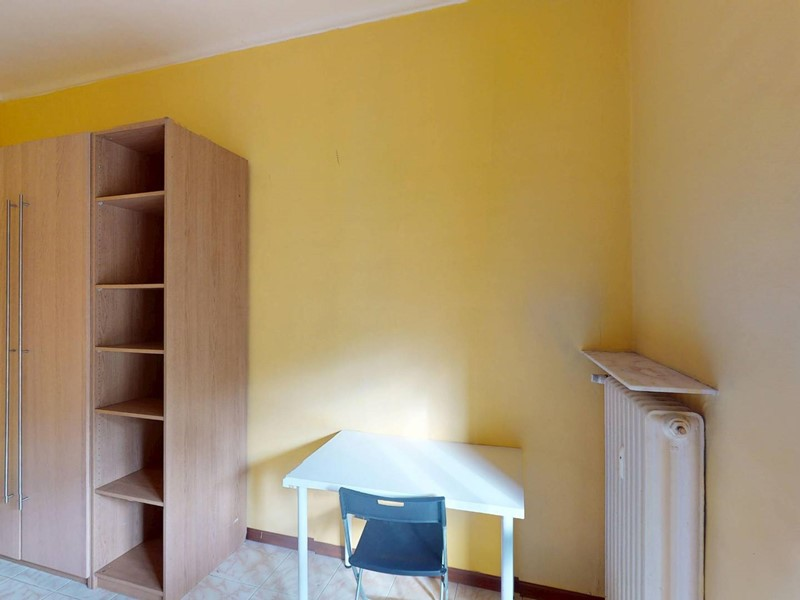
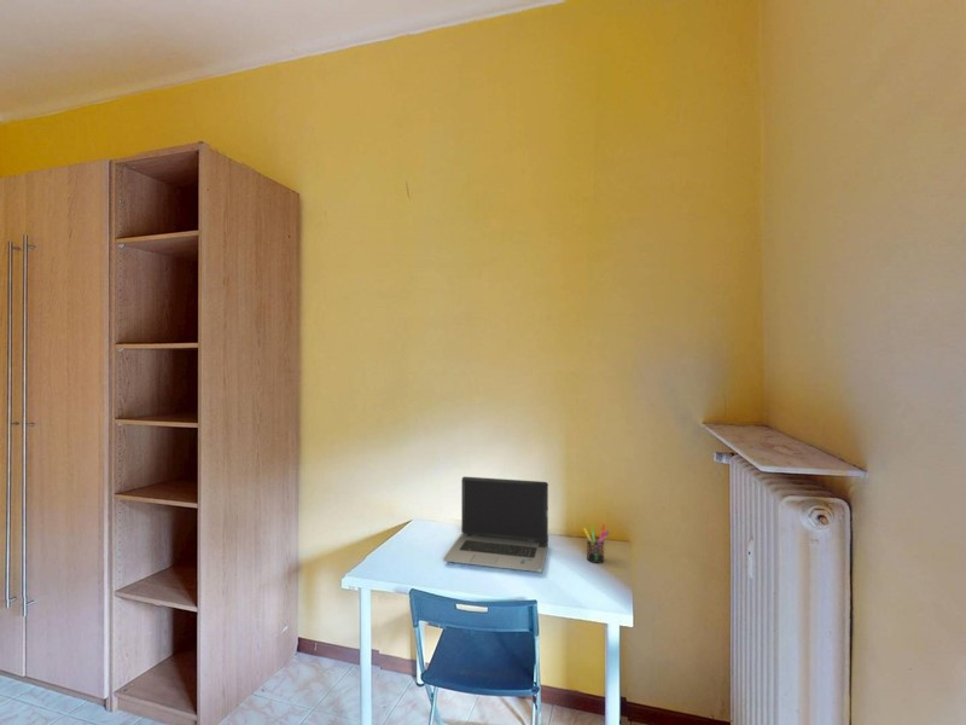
+ pen holder (595, 541)
+ laptop computer (497, 521)
